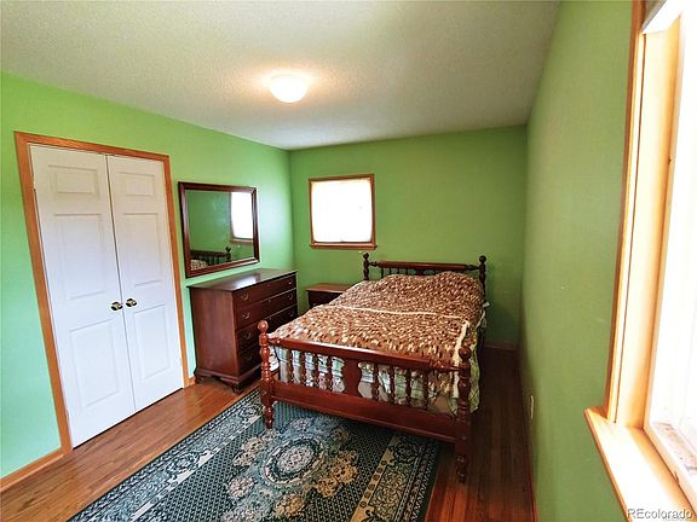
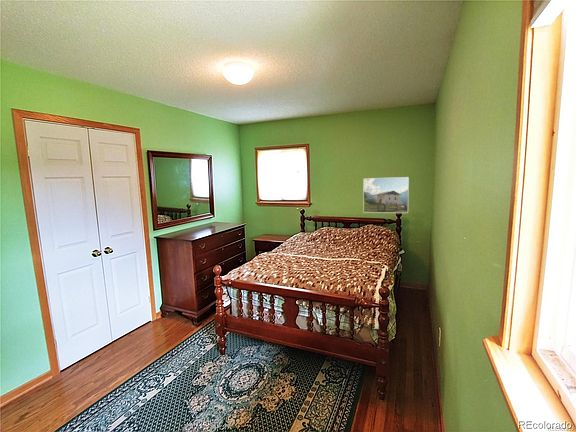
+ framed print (385, 195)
